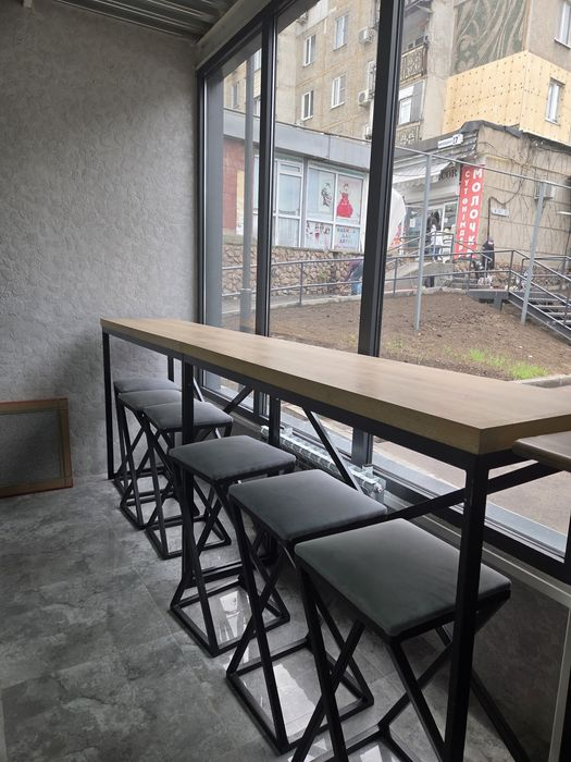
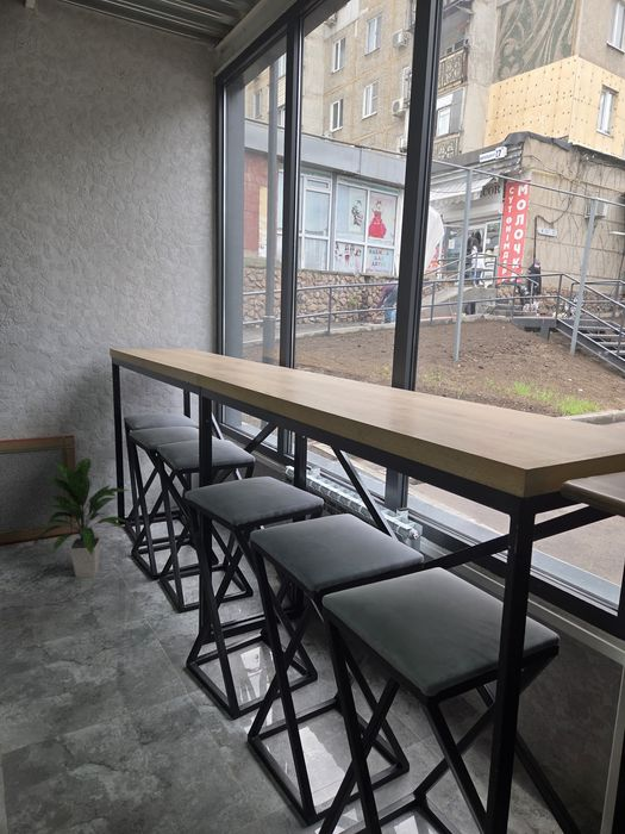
+ indoor plant (80, 515)
